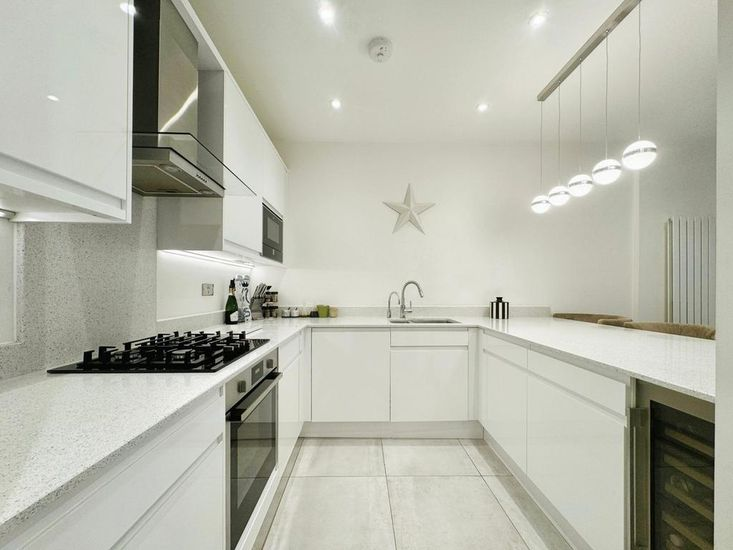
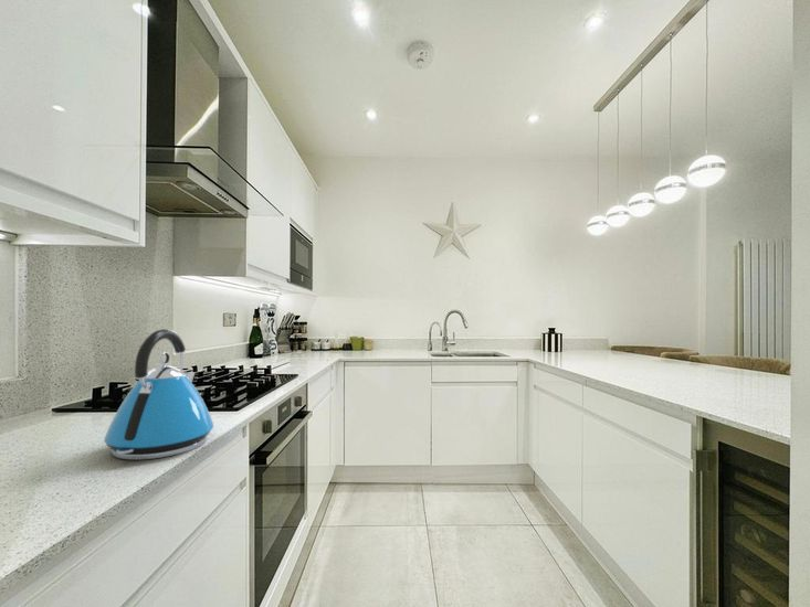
+ kettle (160, 387)
